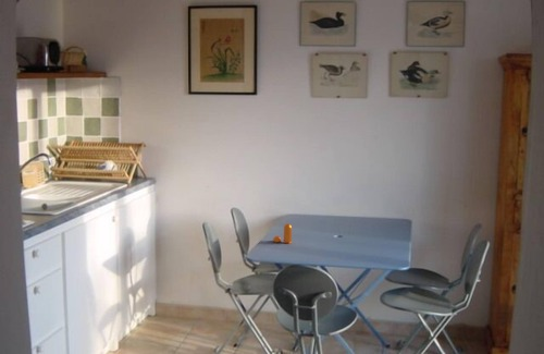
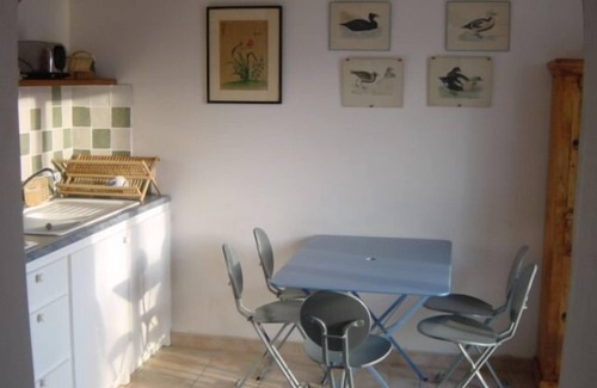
- pepper shaker (284, 232)
